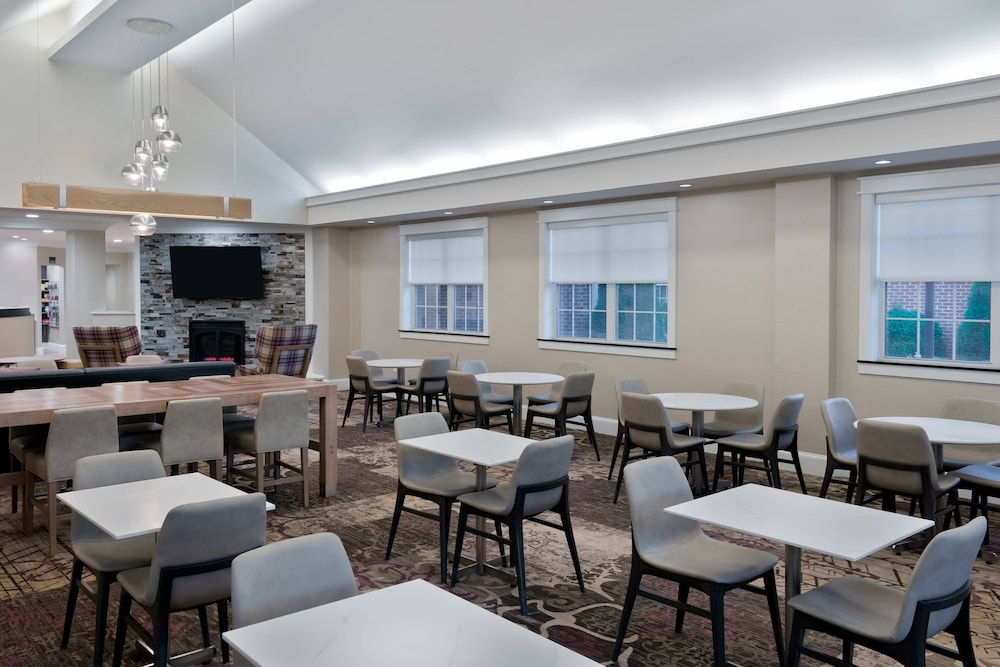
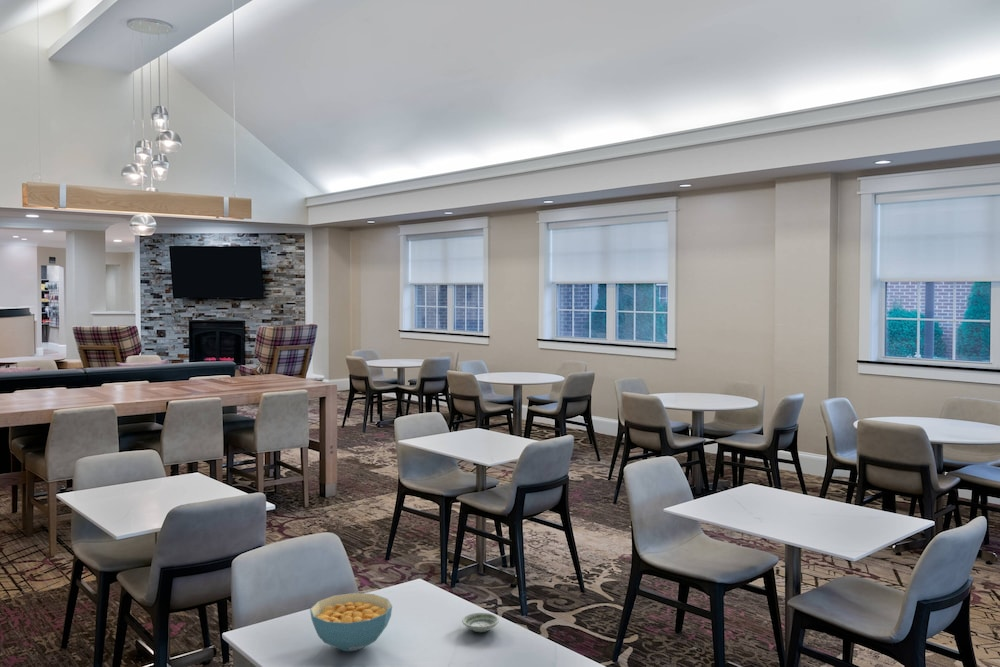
+ cereal bowl (351, 626)
+ saucer (480, 623)
